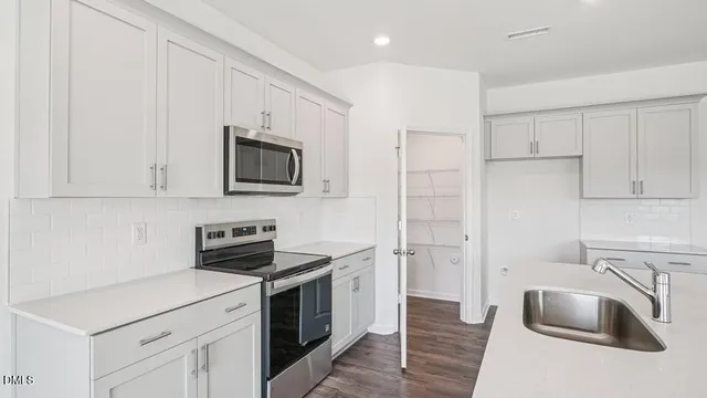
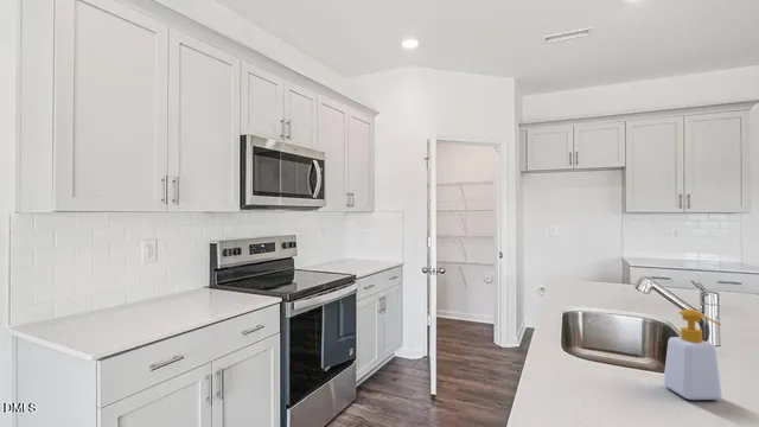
+ soap bottle (697, 353)
